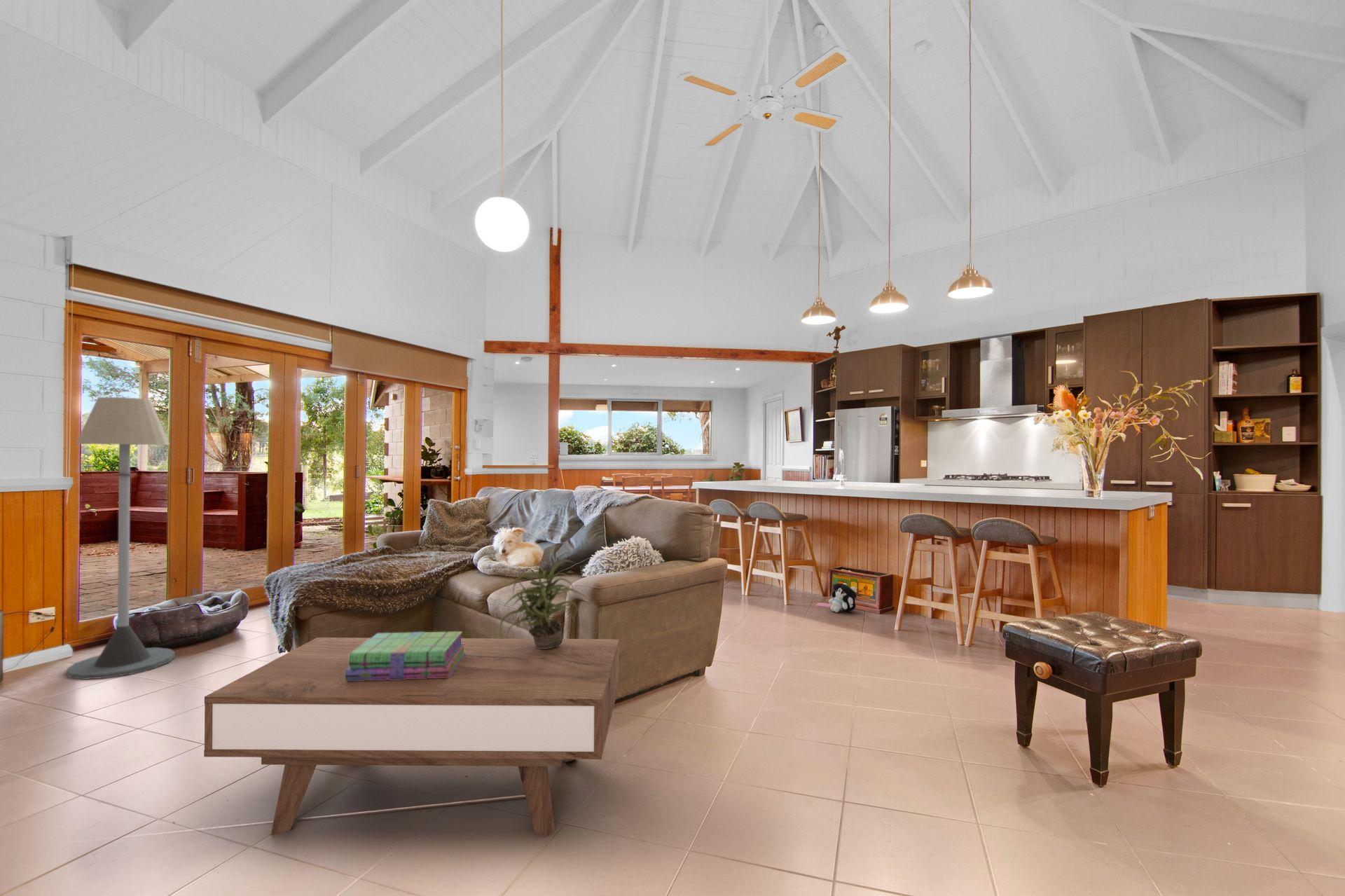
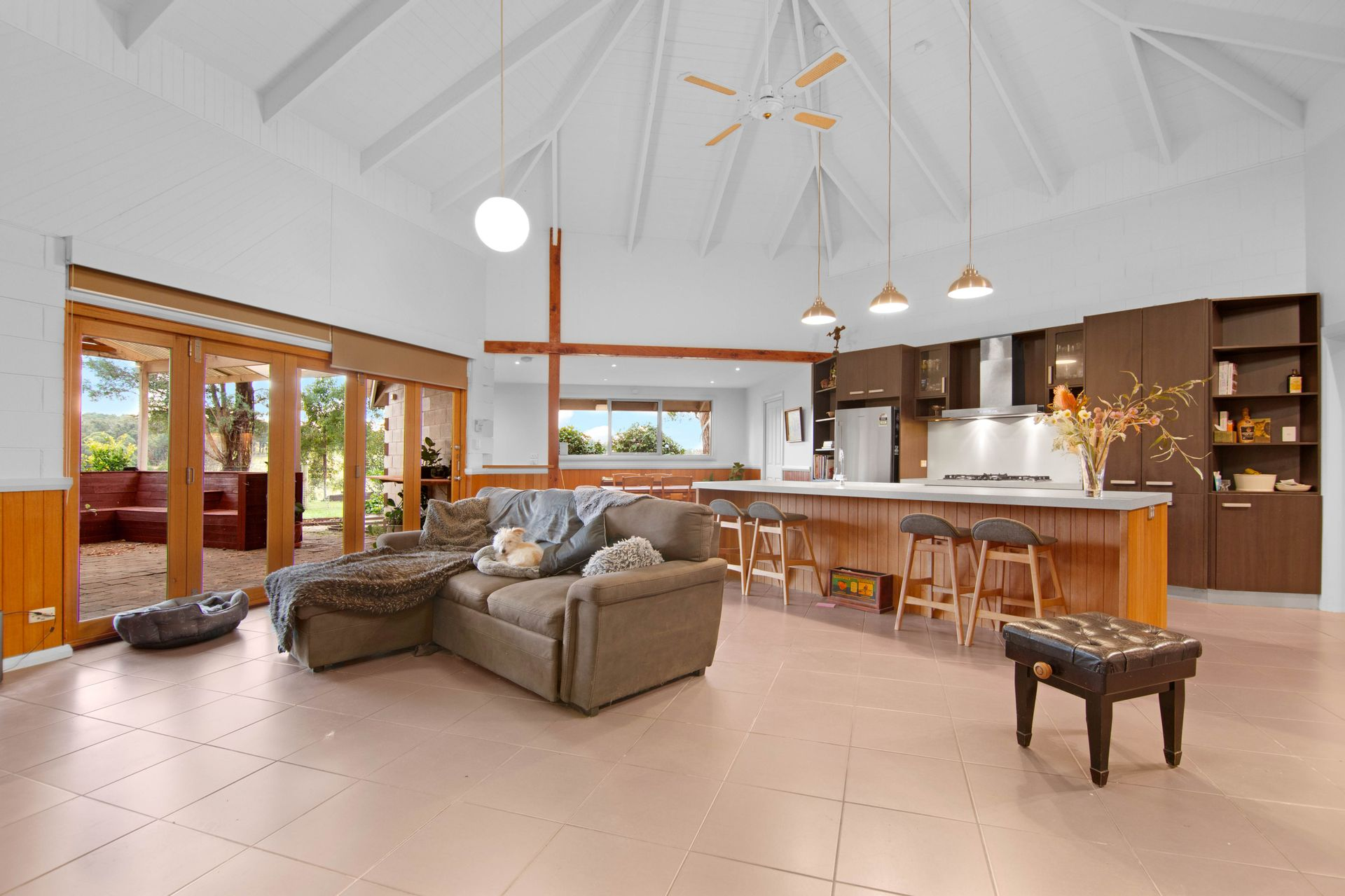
- potted plant (546, 601)
- coffee table (441, 726)
- stack of books (409, 654)
- floor lamp (124, 531)
- plush toy (843, 598)
